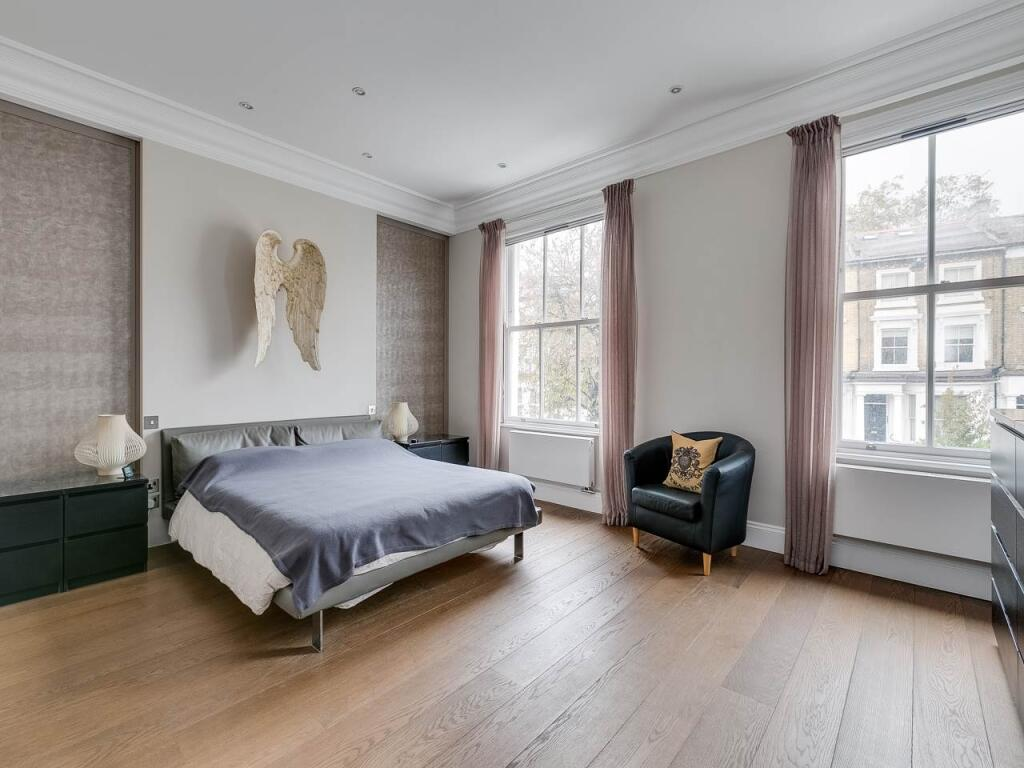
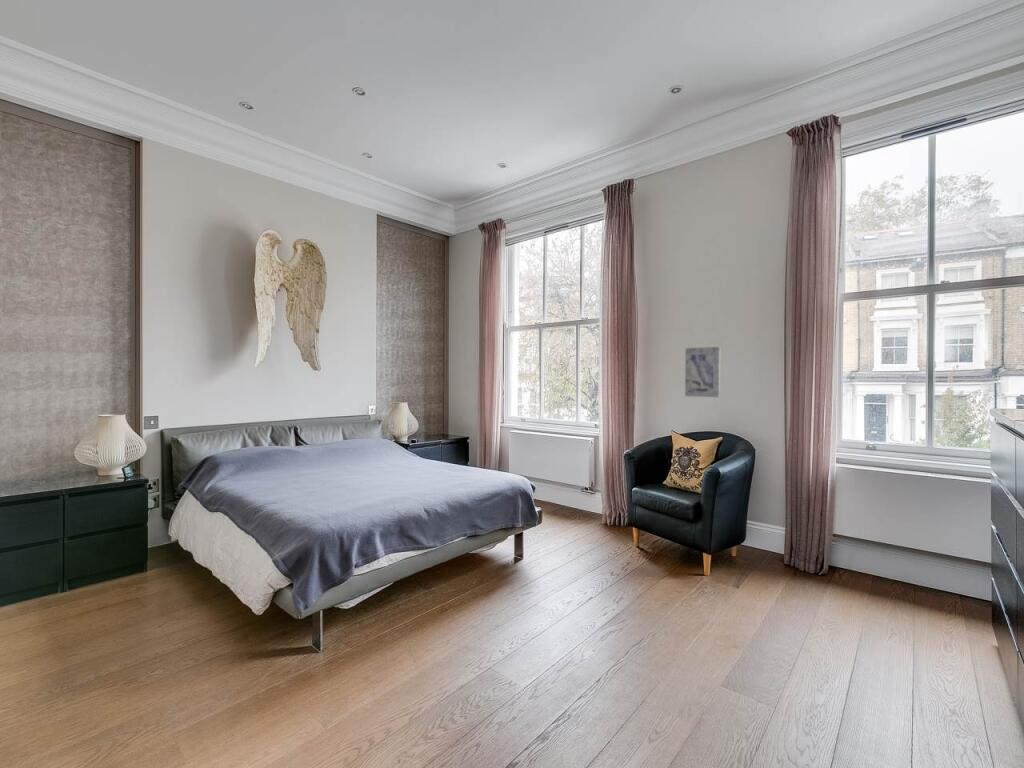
+ wall art (702, 372)
